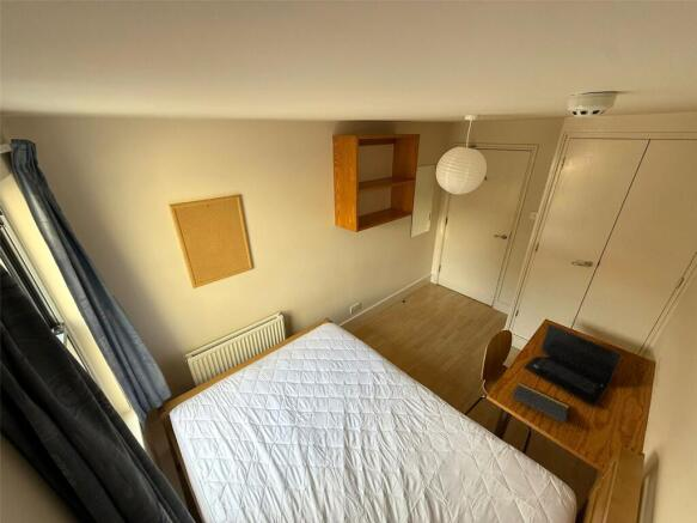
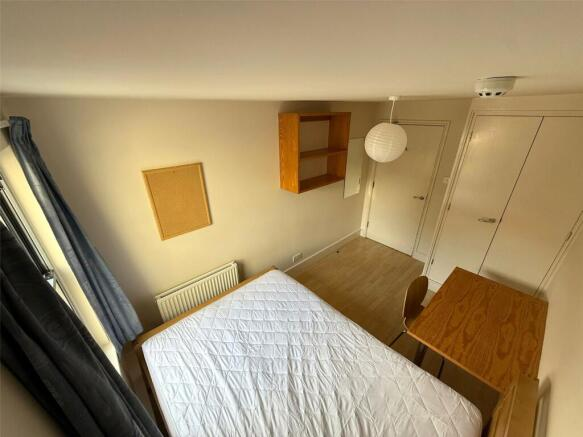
- laptop (569, 361)
- notepad (539, 401)
